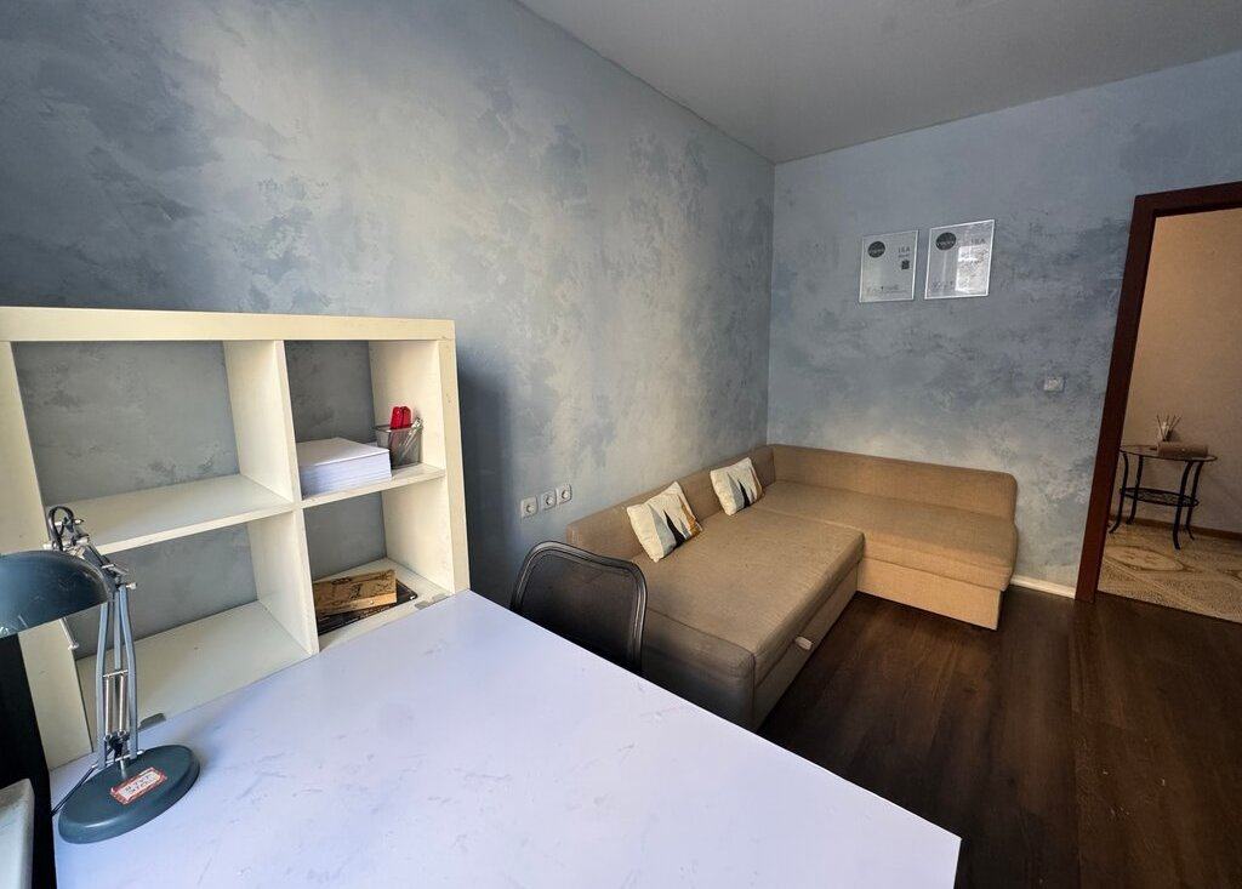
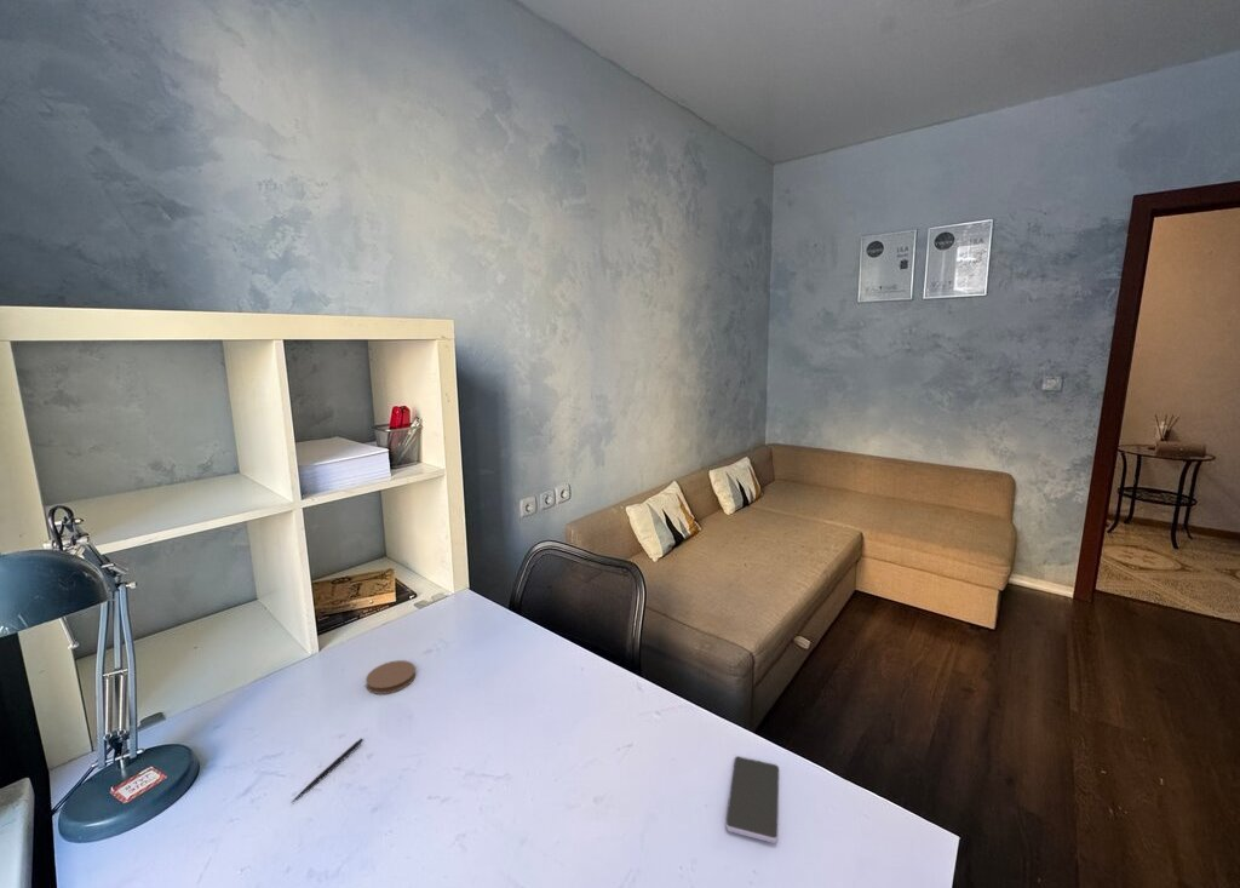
+ pen (328, 768)
+ smartphone (753, 795)
+ coaster (391, 676)
